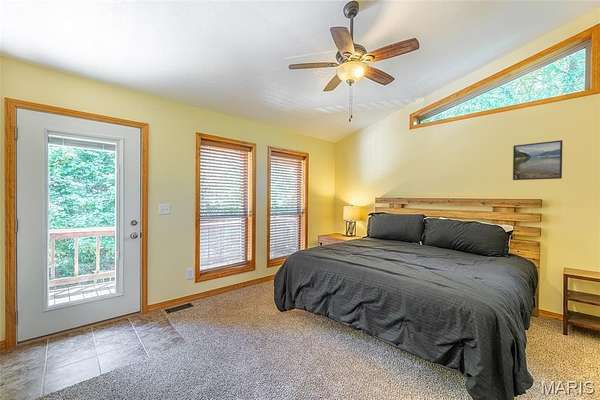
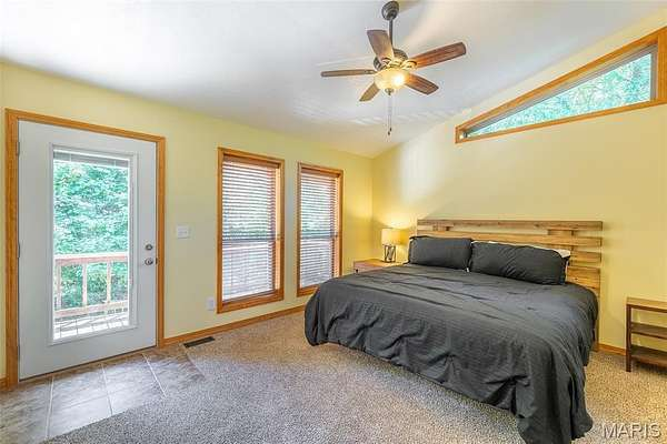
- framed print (536, 161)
